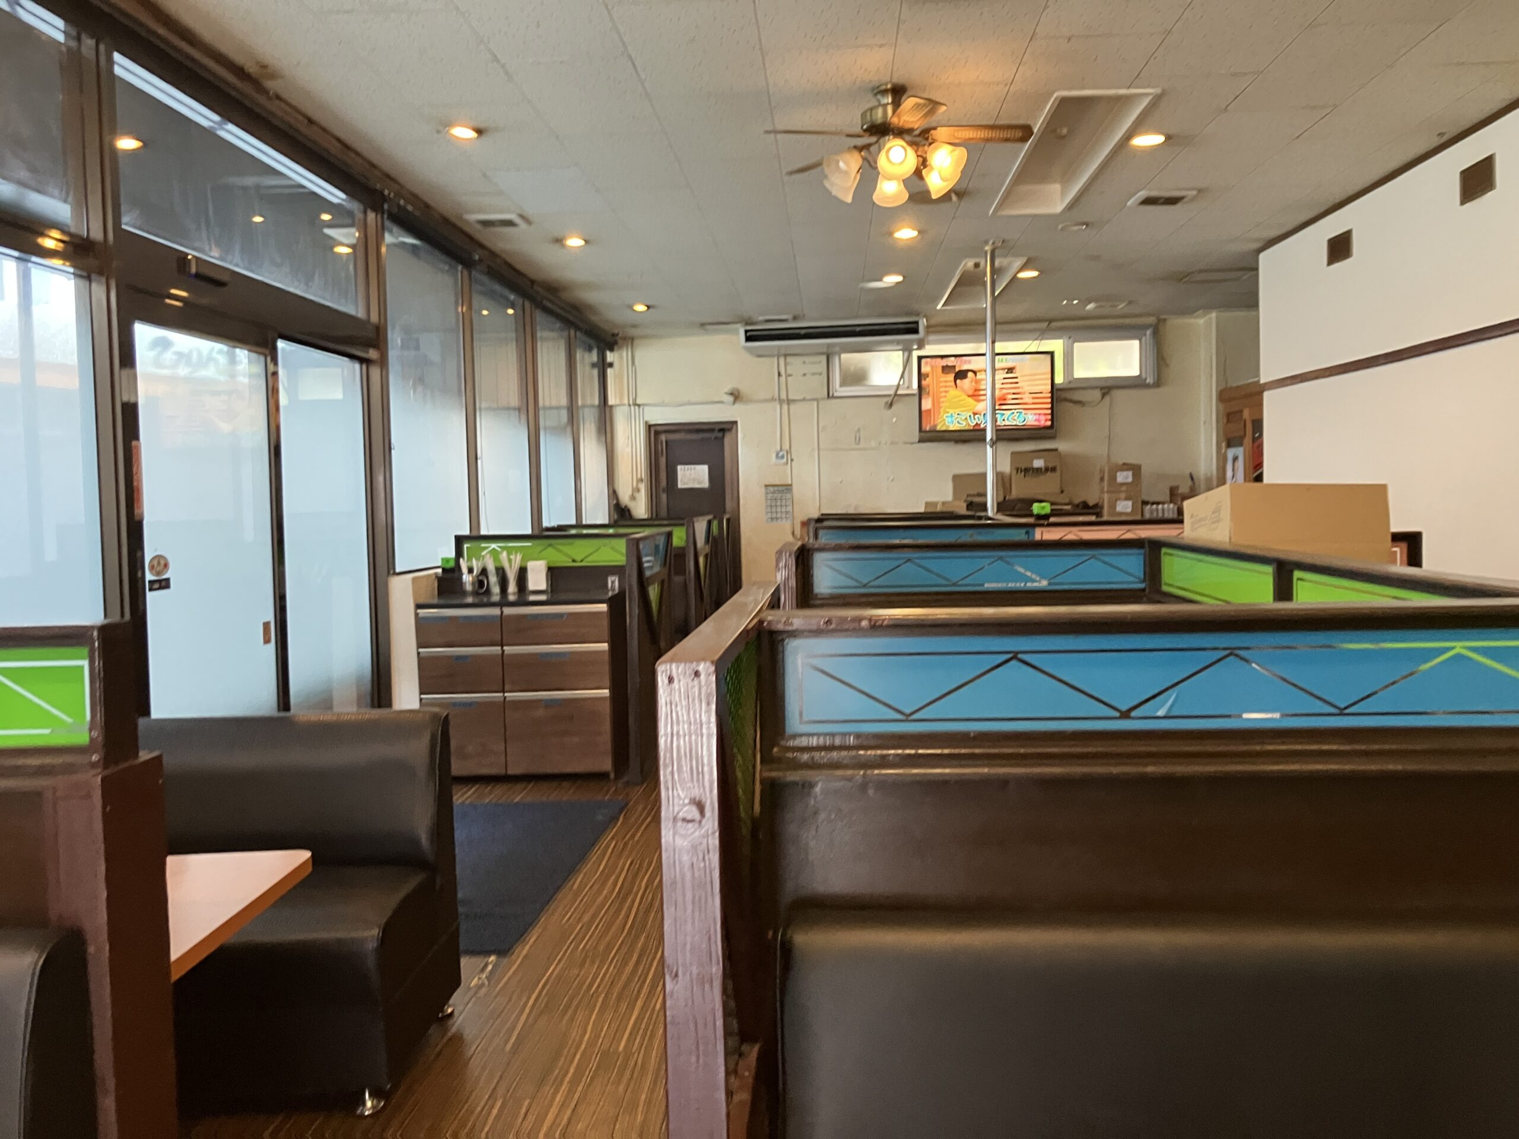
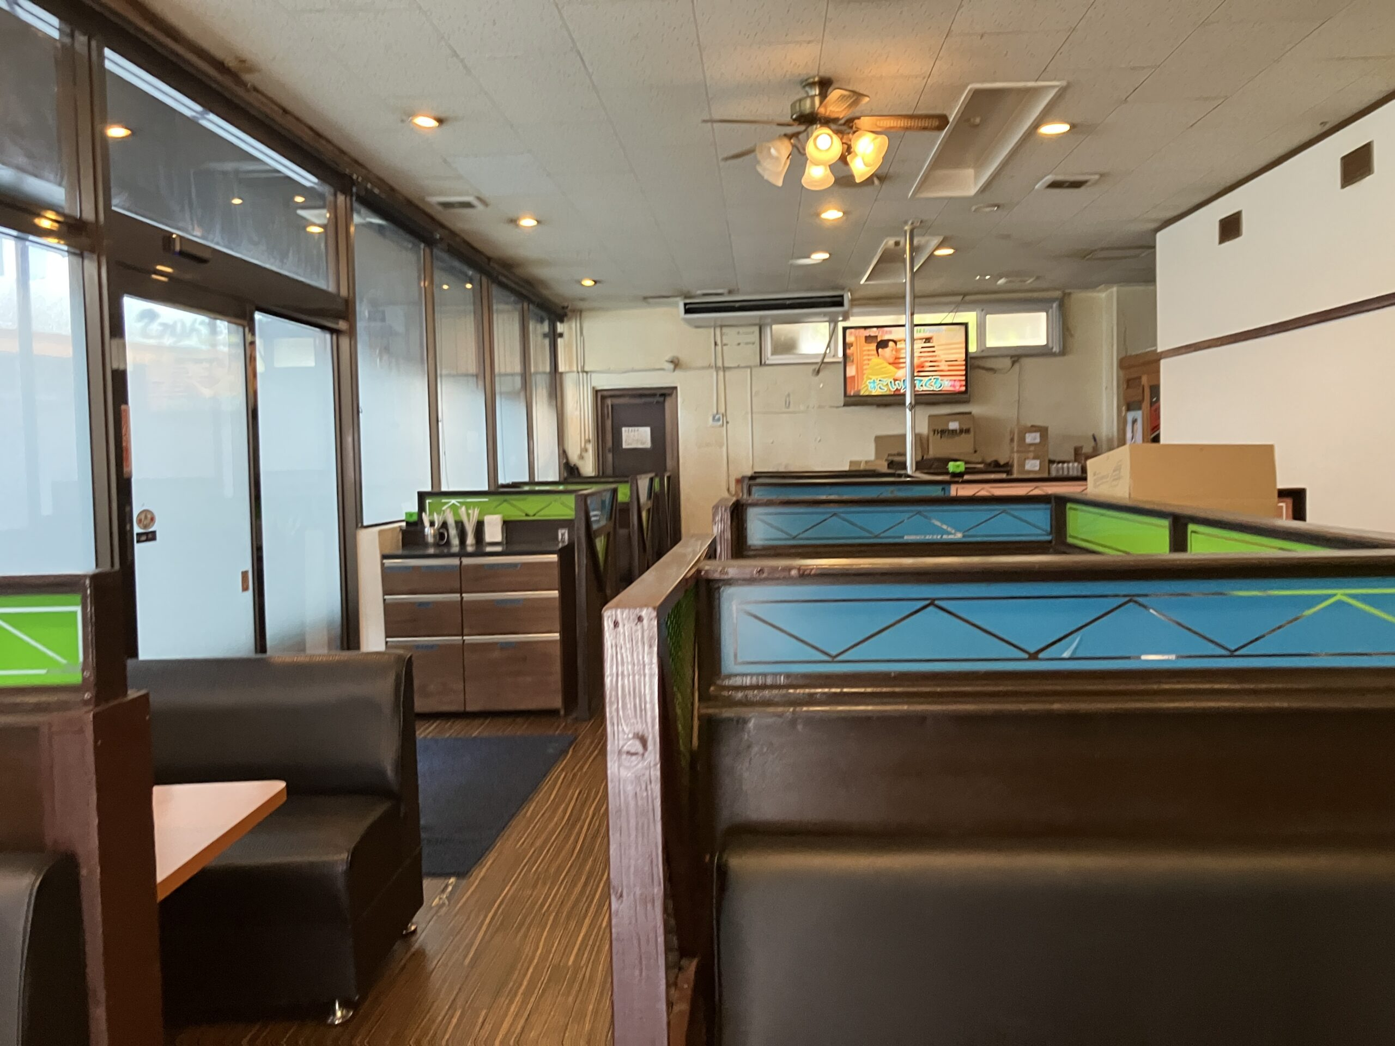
- calendar (777, 499)
